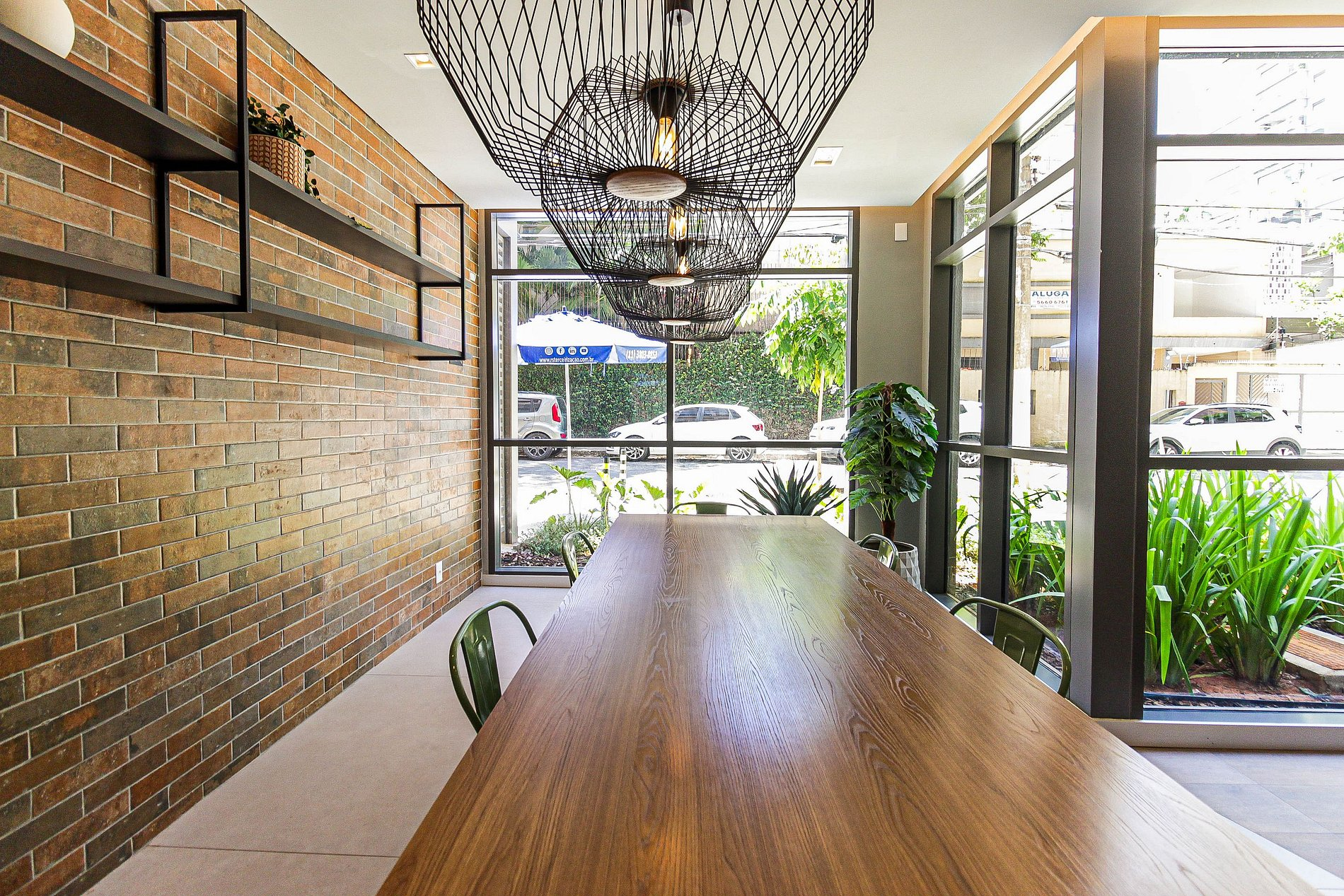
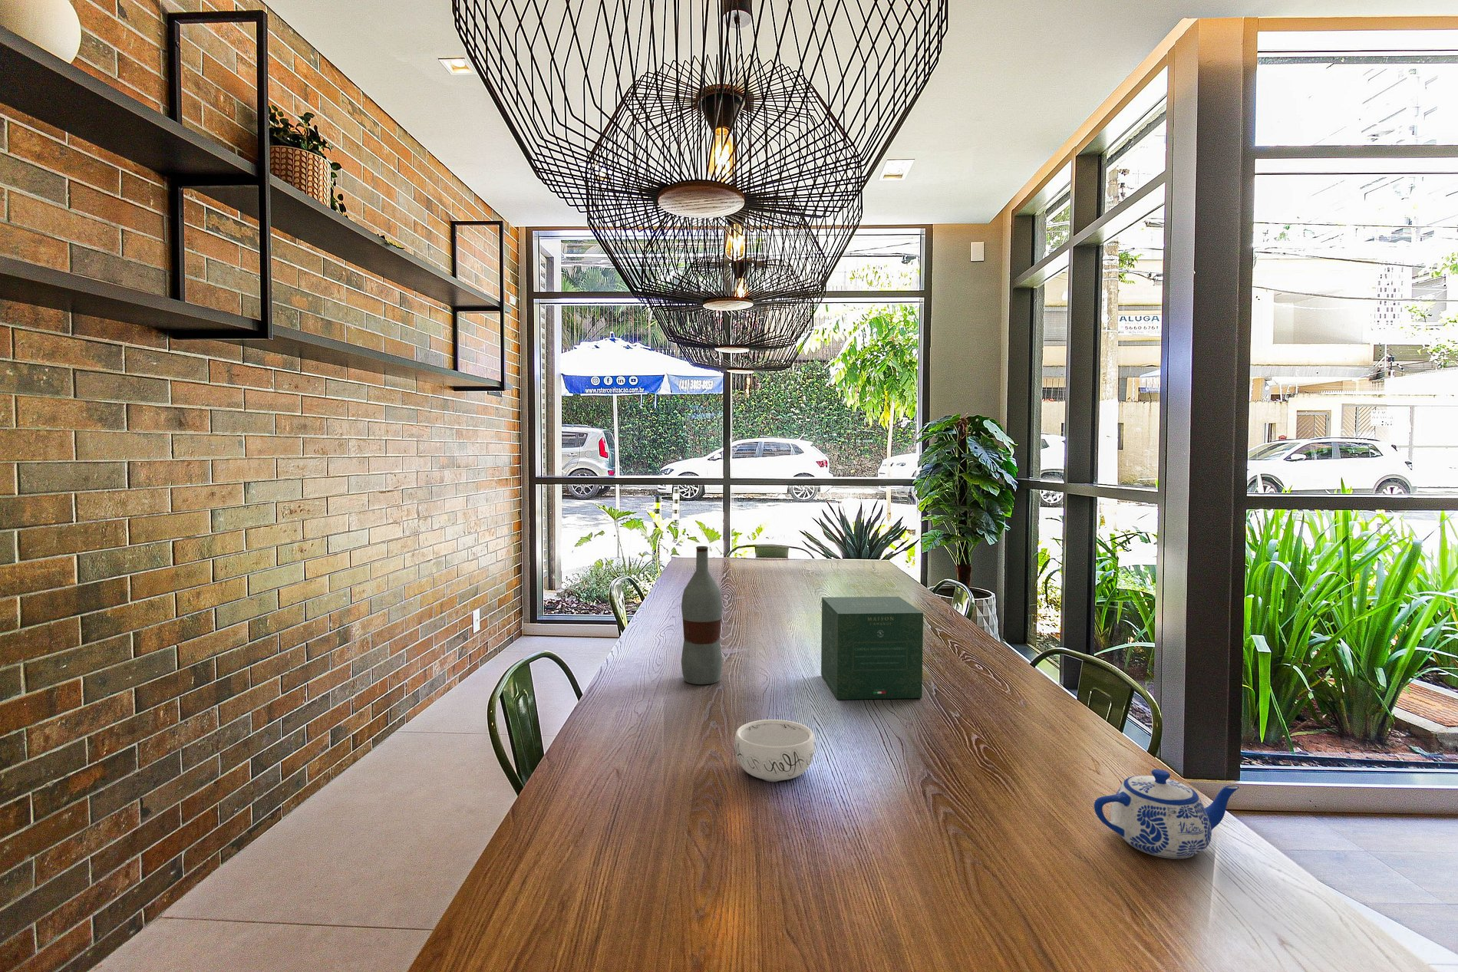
+ gift box (869, 645)
+ bottle (702, 613)
+ teapot (1166, 807)
+ decorative bowl (778, 750)
